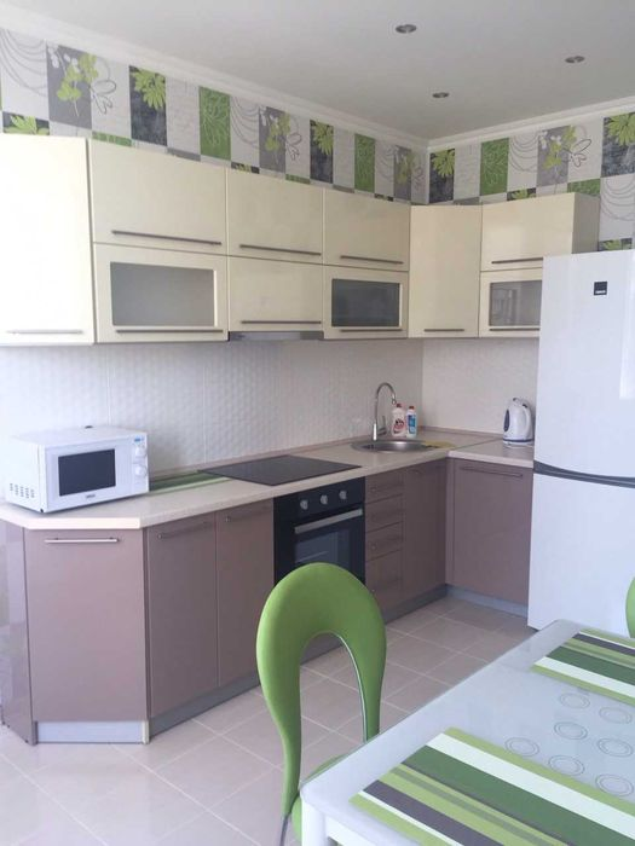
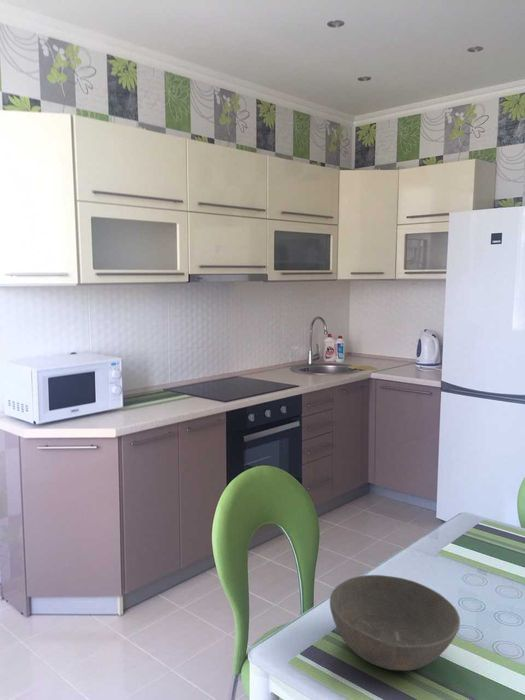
+ bowl (392, 627)
